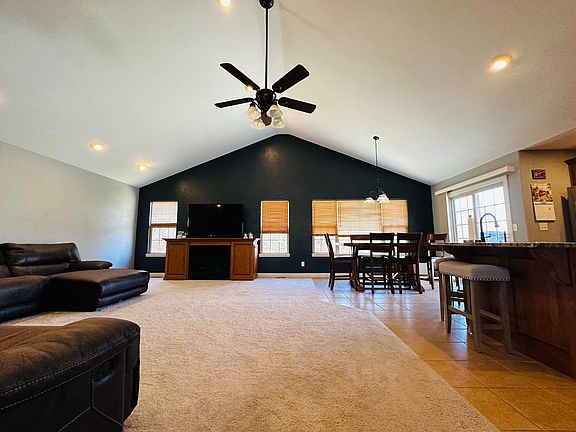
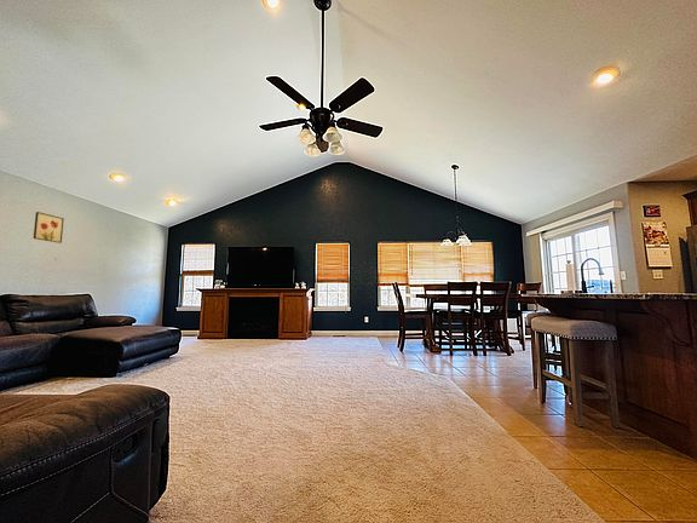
+ wall art (48, 228)
